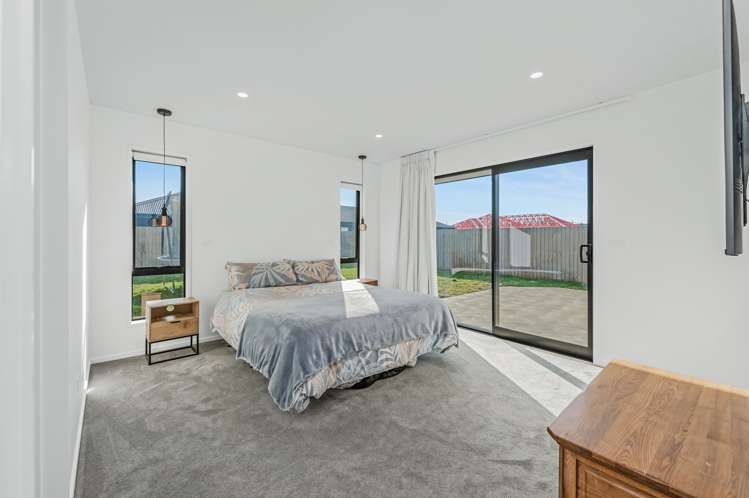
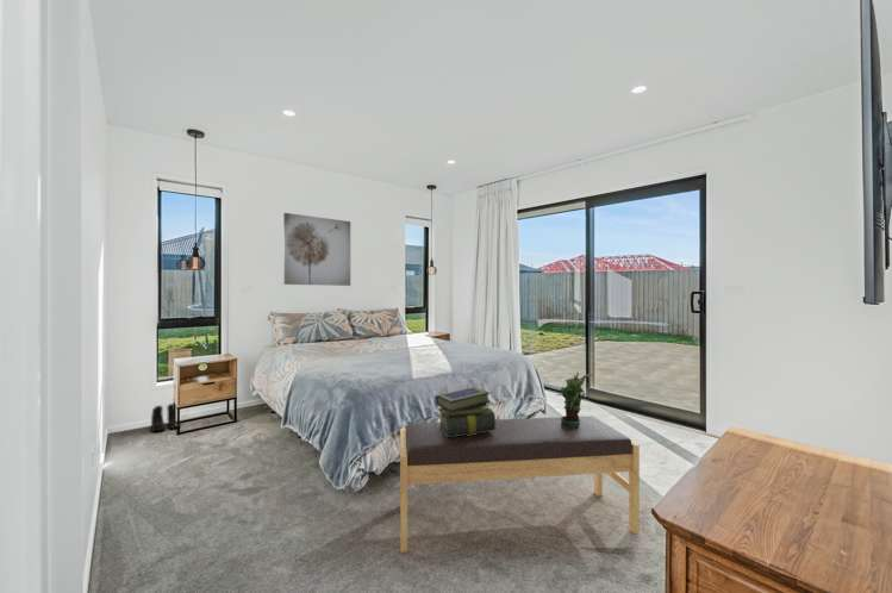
+ stack of books (464, 410)
+ bench (512, 474)
+ potted plant (574, 399)
+ boots (168, 416)
+ wall art (318, 251)
